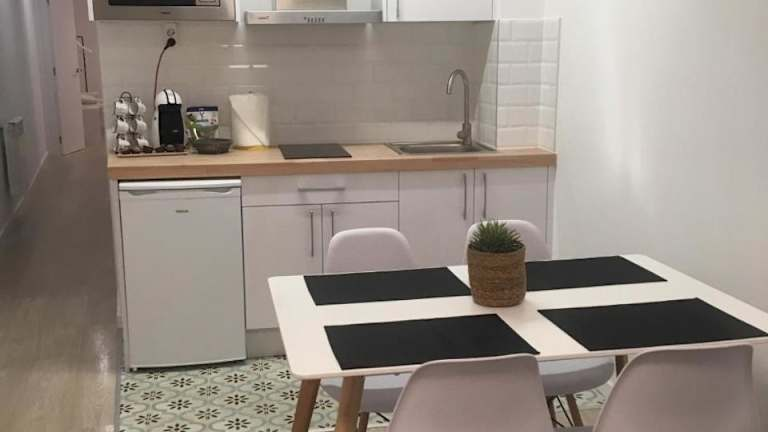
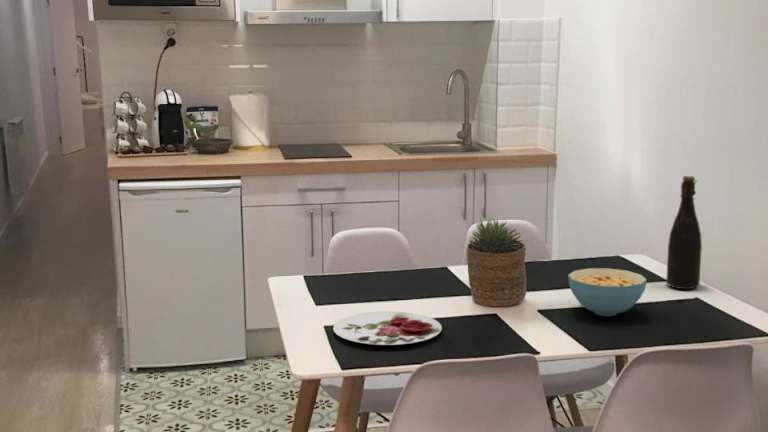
+ bottle (685, 232)
+ plate (387, 326)
+ cereal bowl (606, 295)
